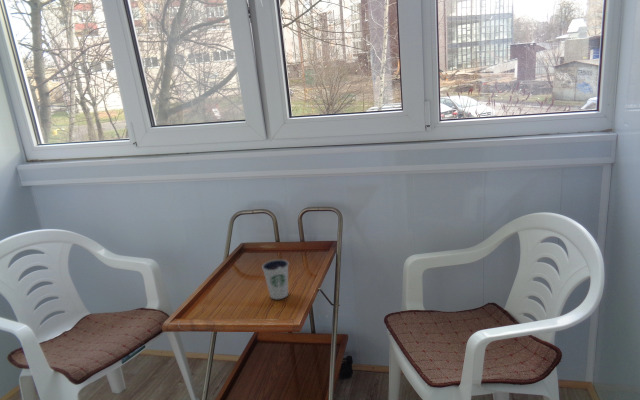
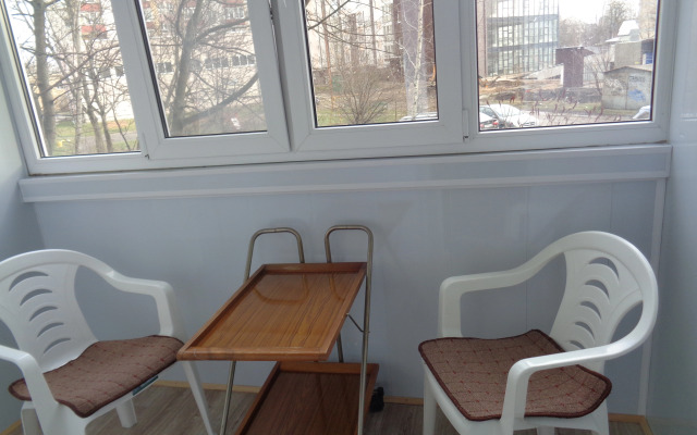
- dixie cup (277, 280)
